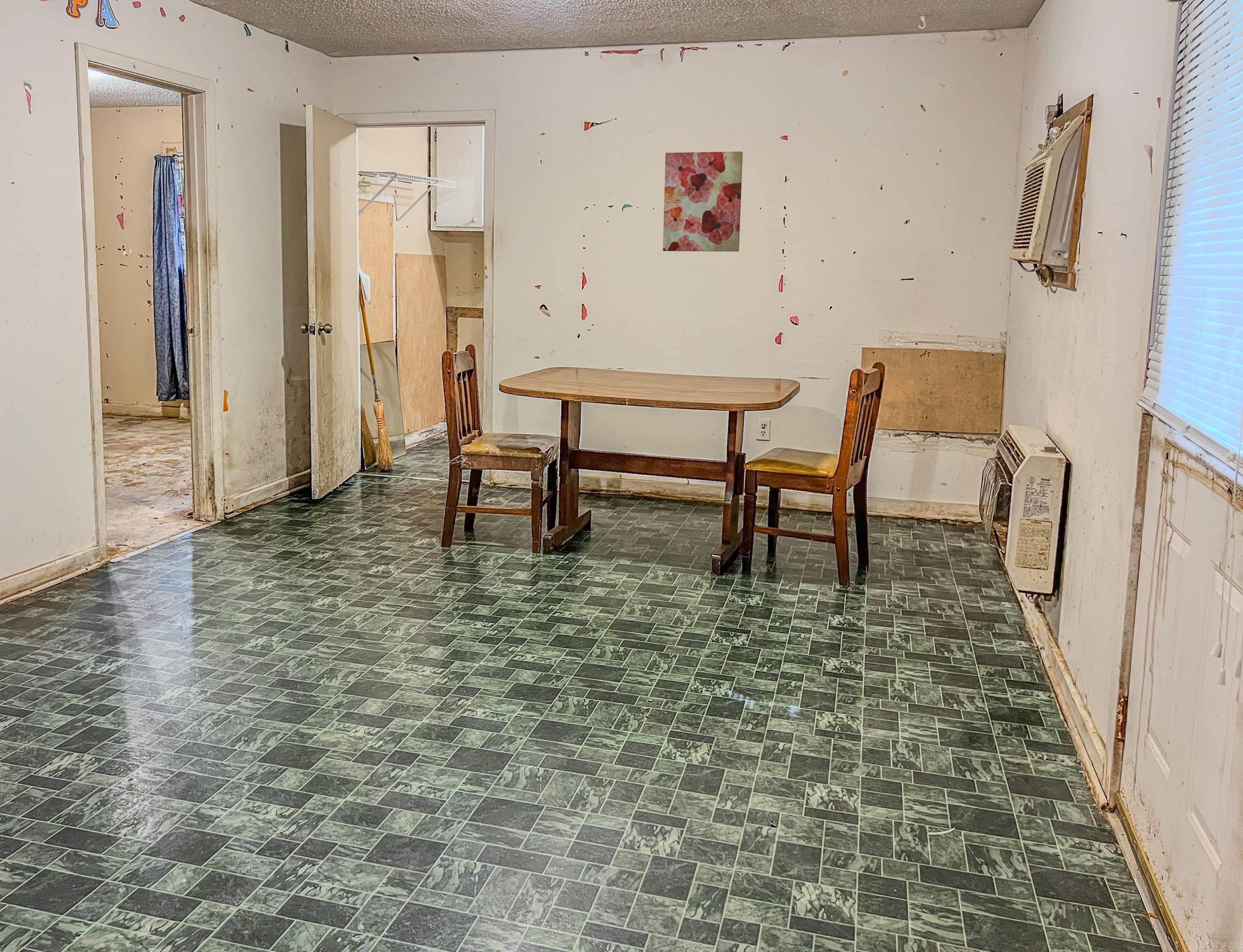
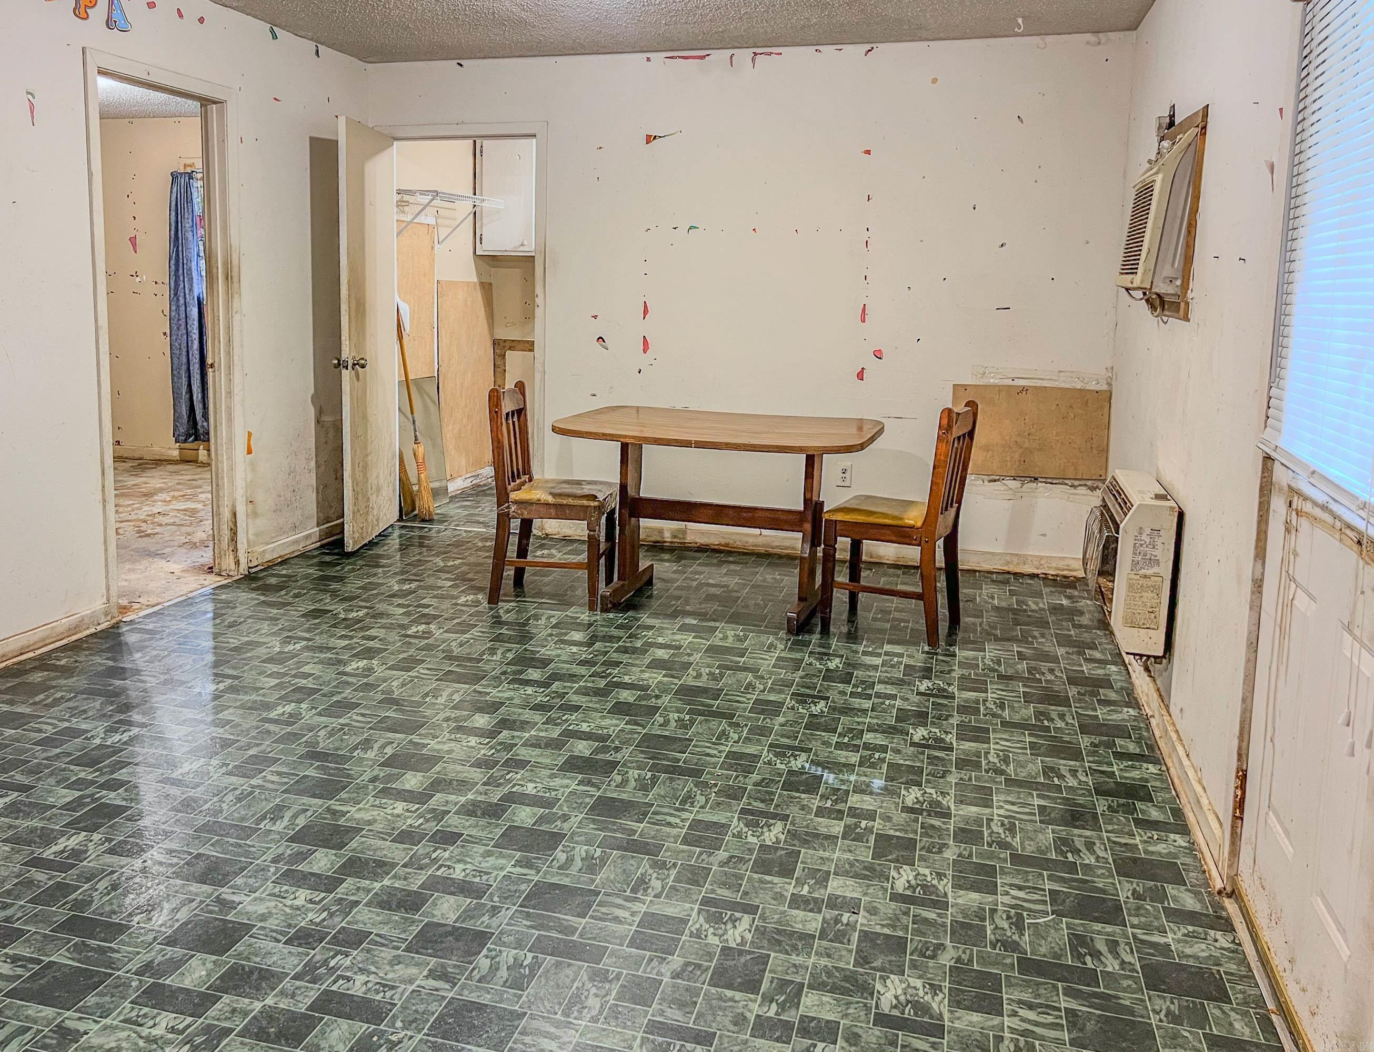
- wall art (702, 202)
